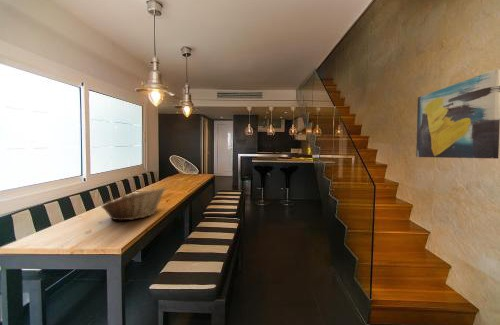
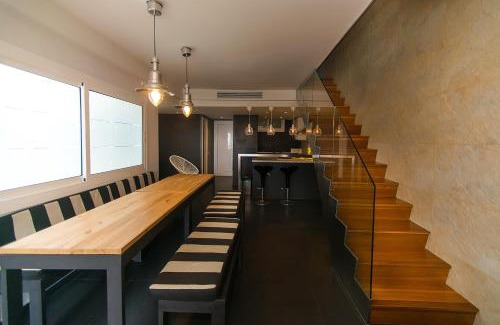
- wall art (450, 122)
- fruit basket (136, 201)
